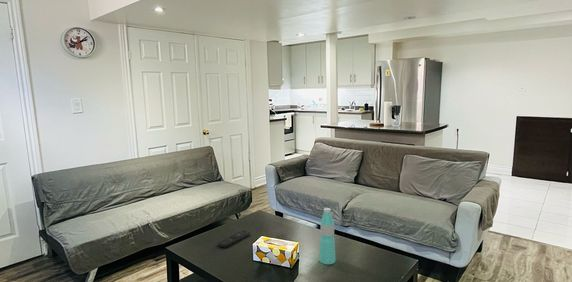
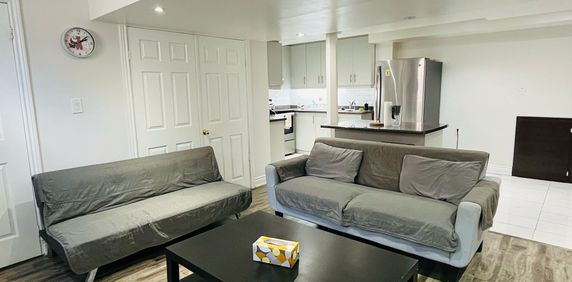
- water bottle (327, 234)
- remote control (234, 238)
